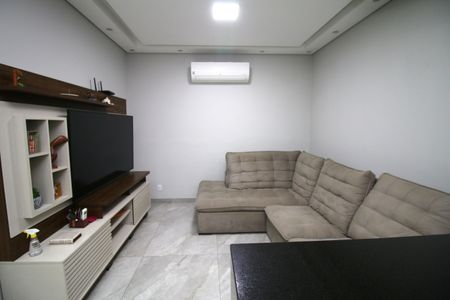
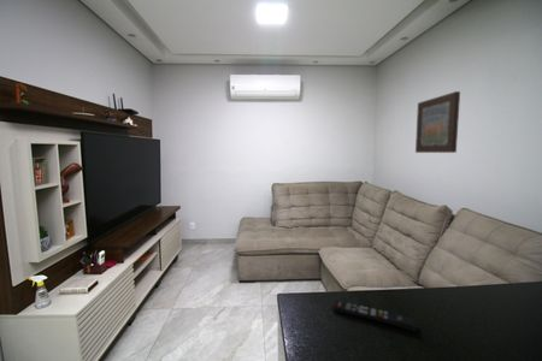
+ remote control (372, 314)
+ wall art (435, 125)
